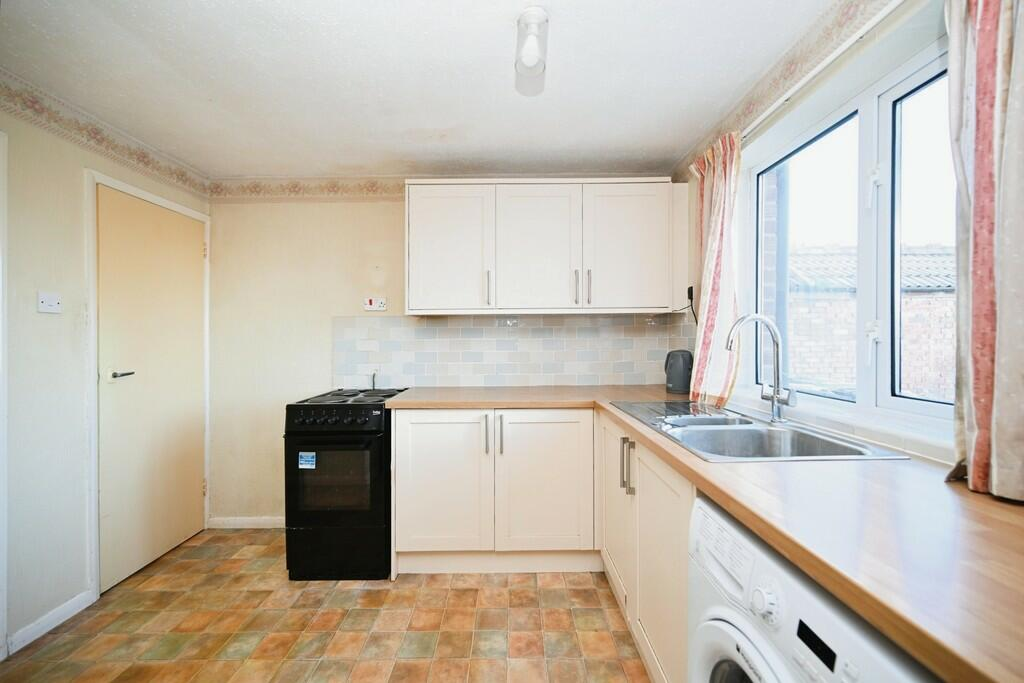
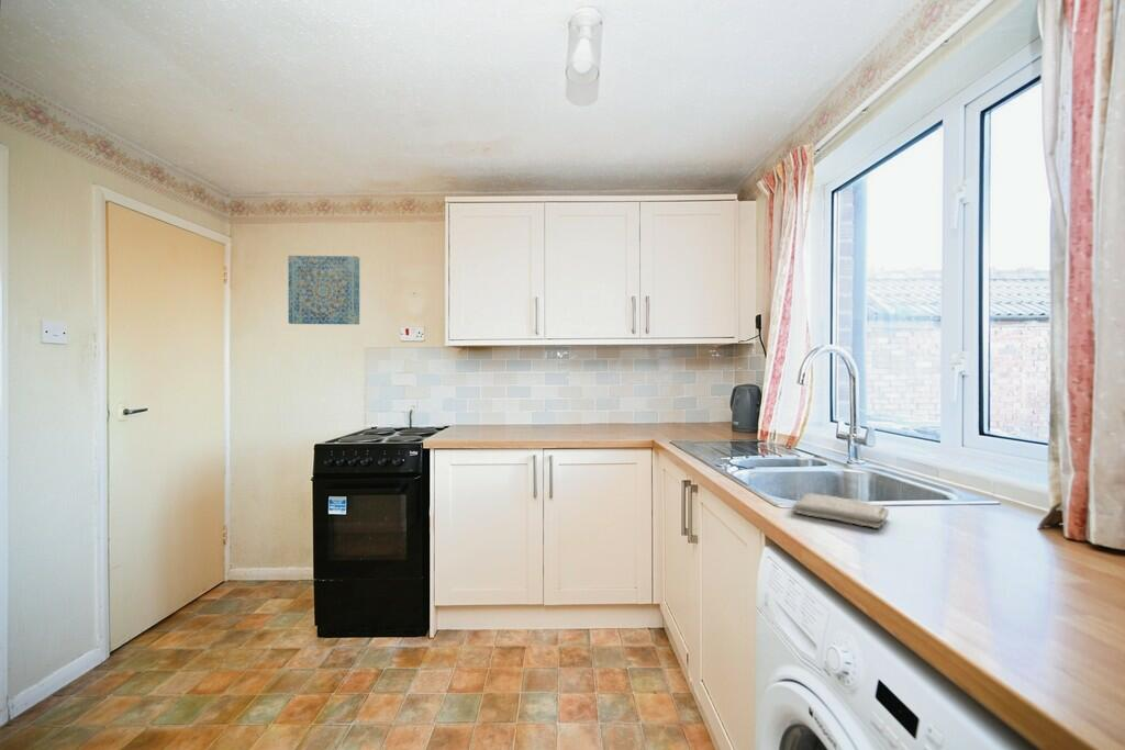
+ wall art (324, 290)
+ washcloth (839, 508)
